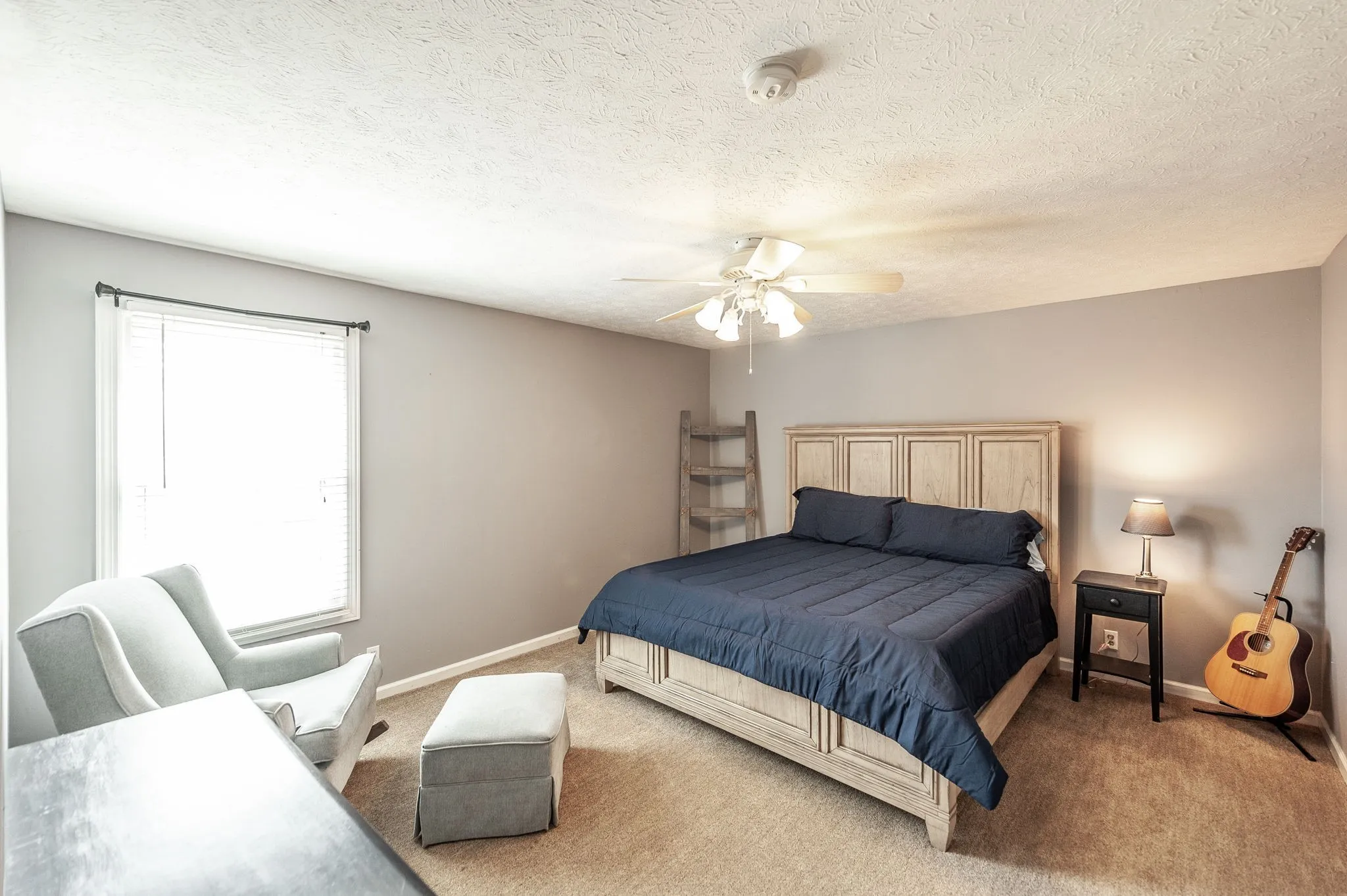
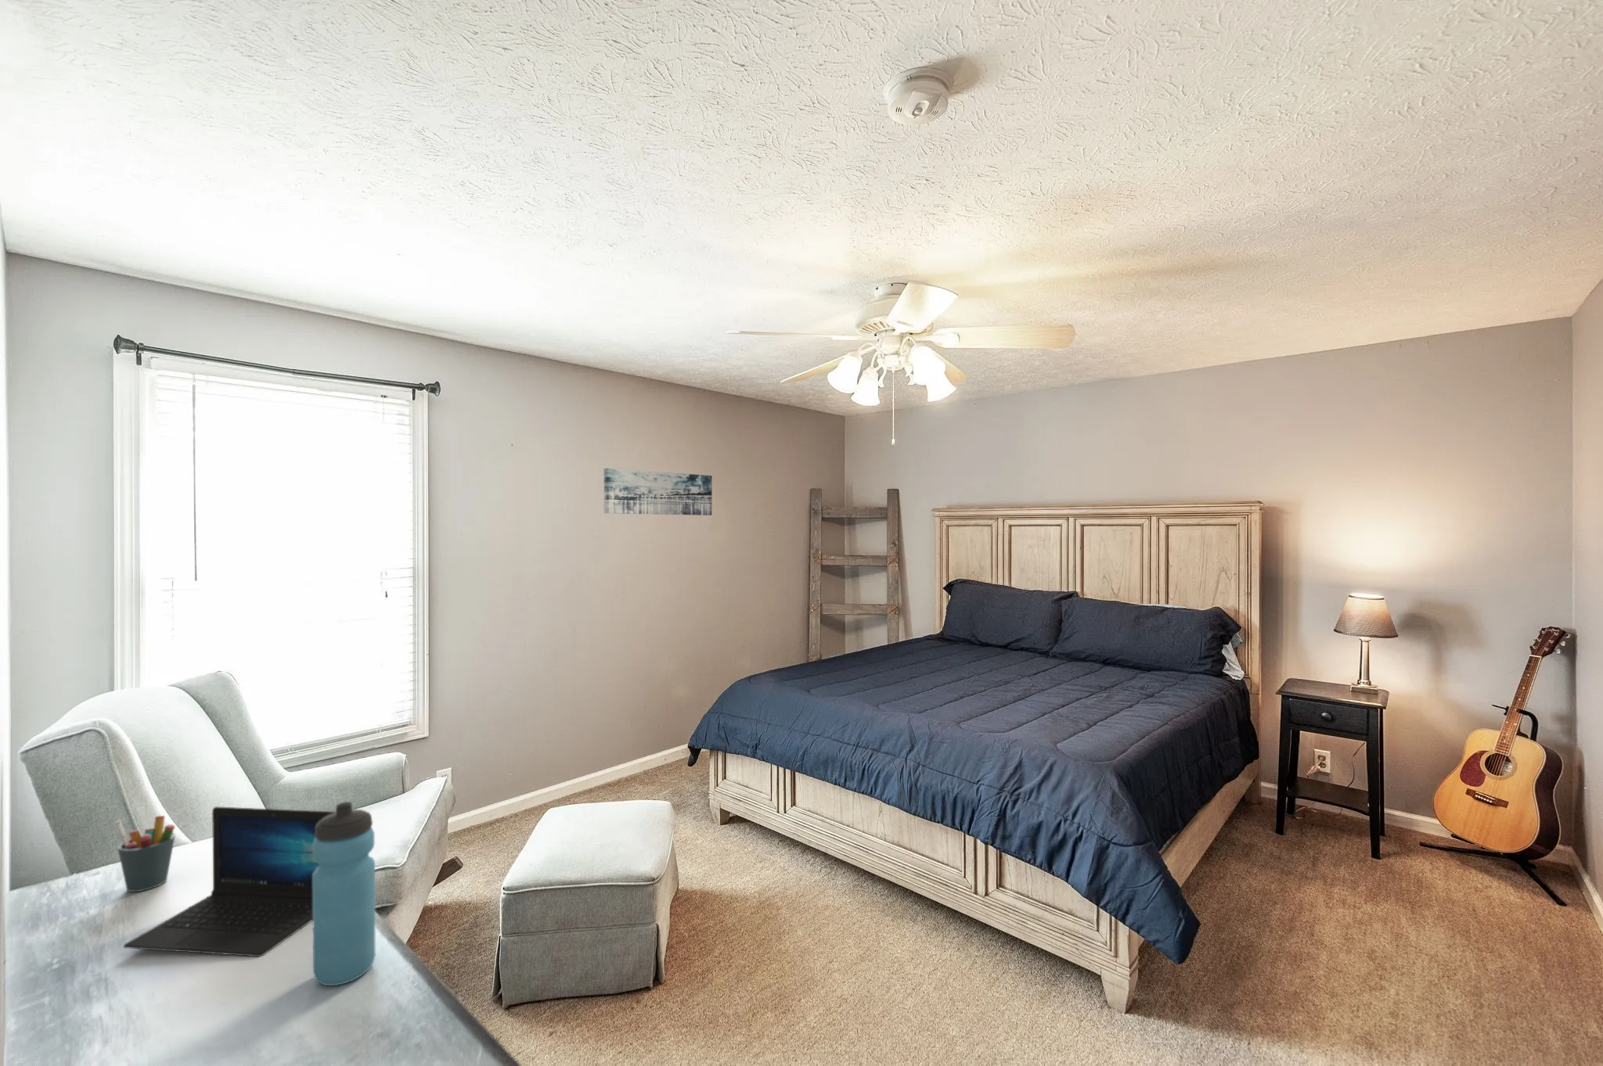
+ laptop (237, 876)
+ pen holder (148, 851)
+ water bottle (344, 888)
+ wall art (660, 493)
